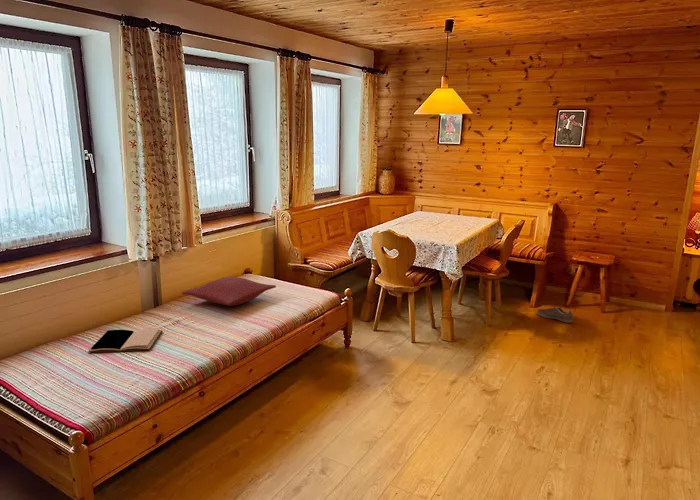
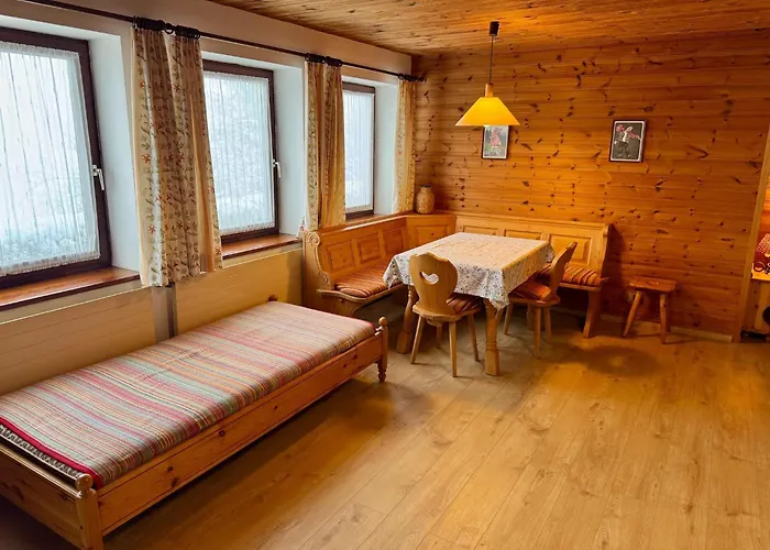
- pillow (230, 290)
- book (127, 339)
- sneaker (555, 311)
